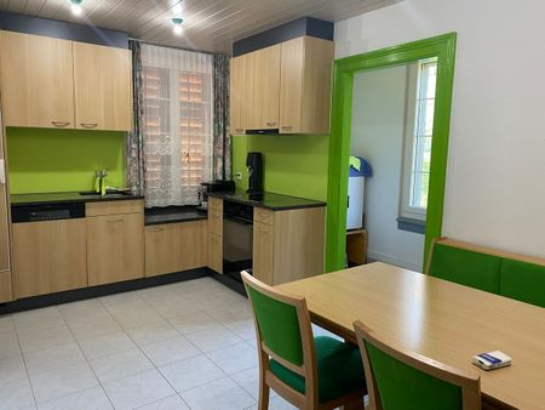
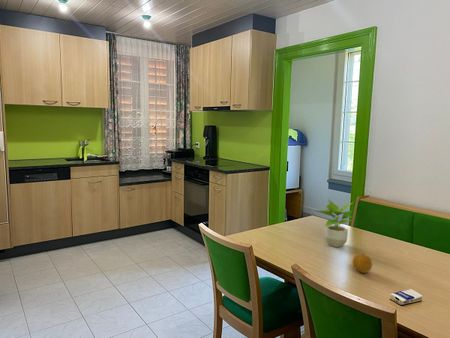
+ fruit (362, 263)
+ potted plant (332, 222)
